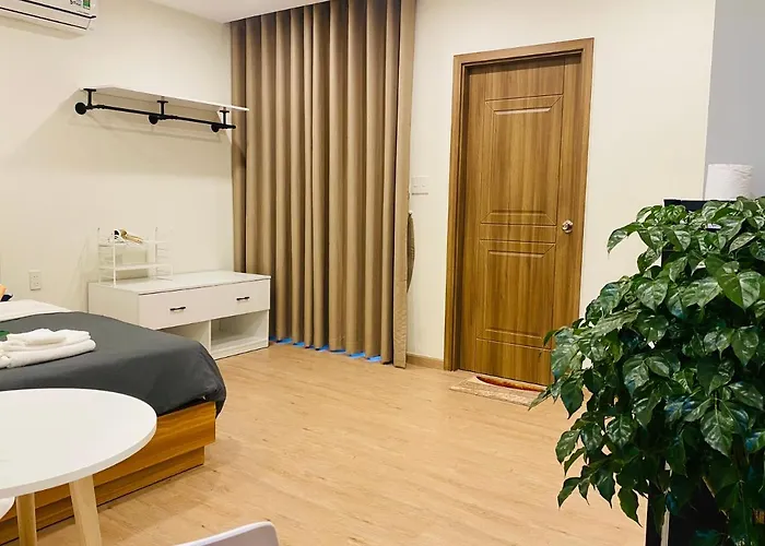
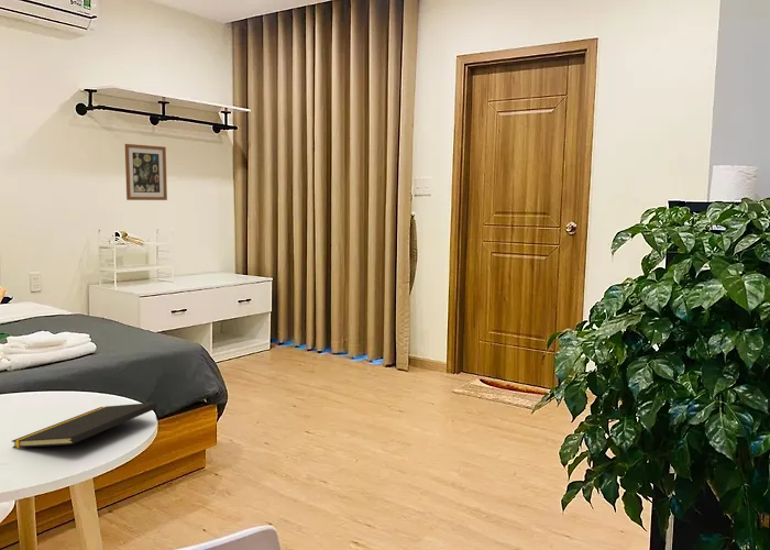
+ notepad (88, 424)
+ wall art (146, 173)
